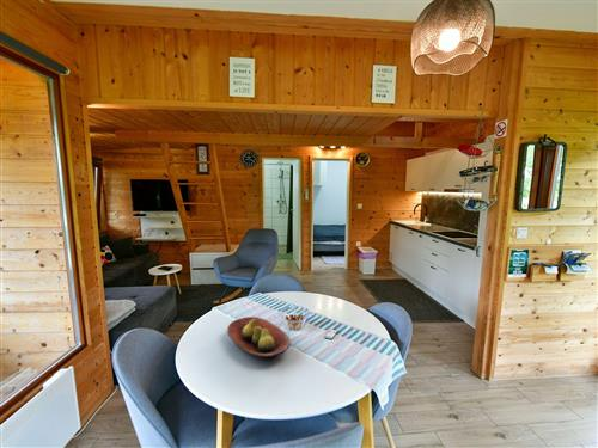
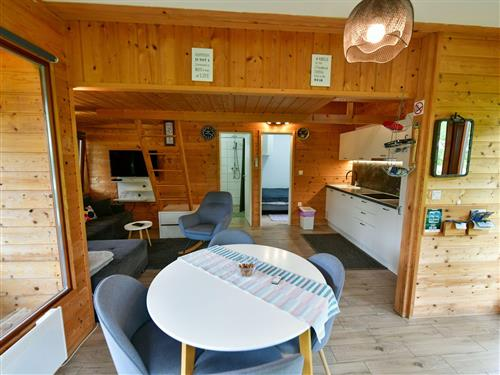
- fruit bowl (257, 335)
